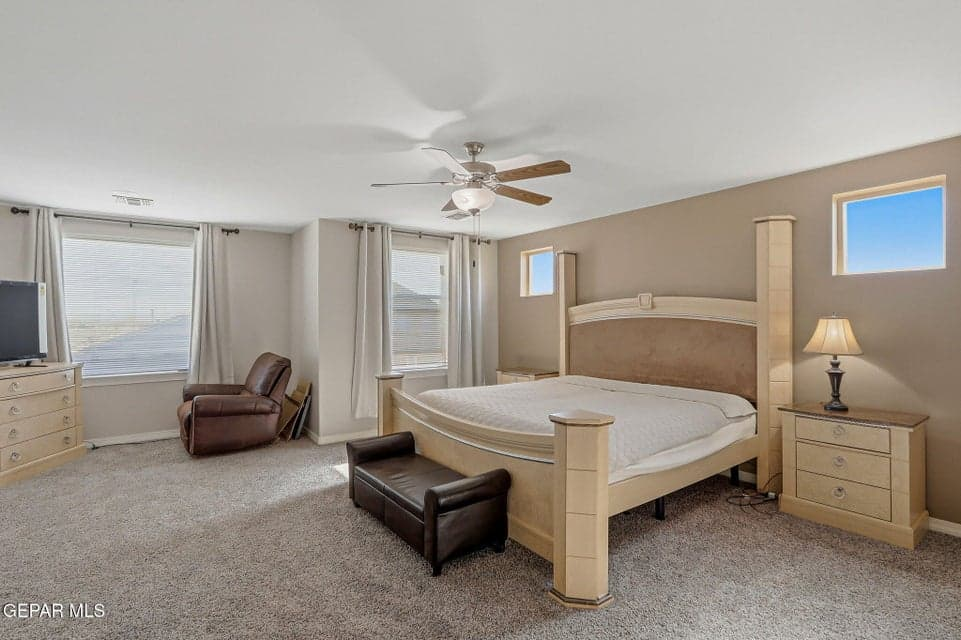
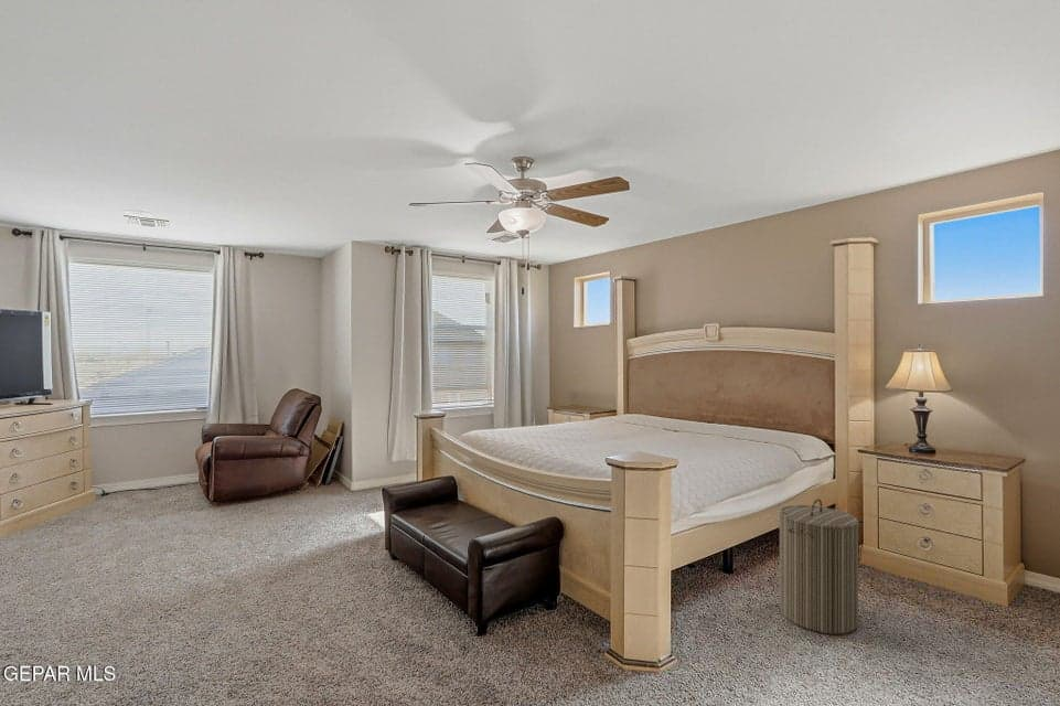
+ laundry hamper (817, 557)
